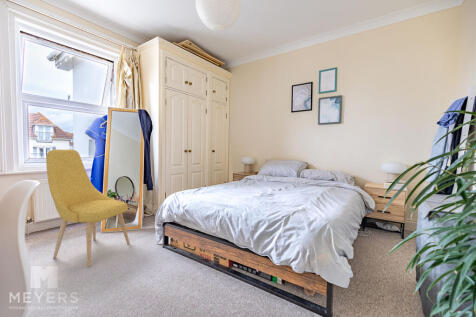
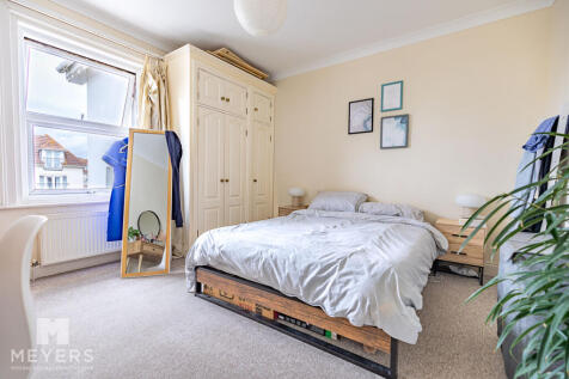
- chair (87, 200)
